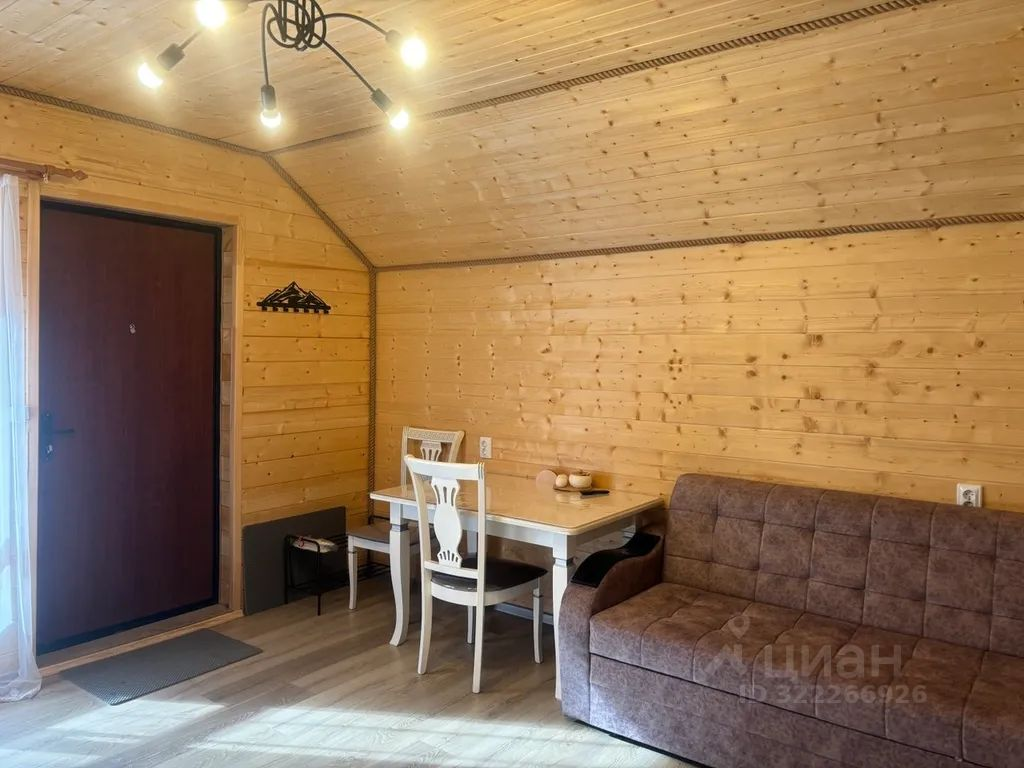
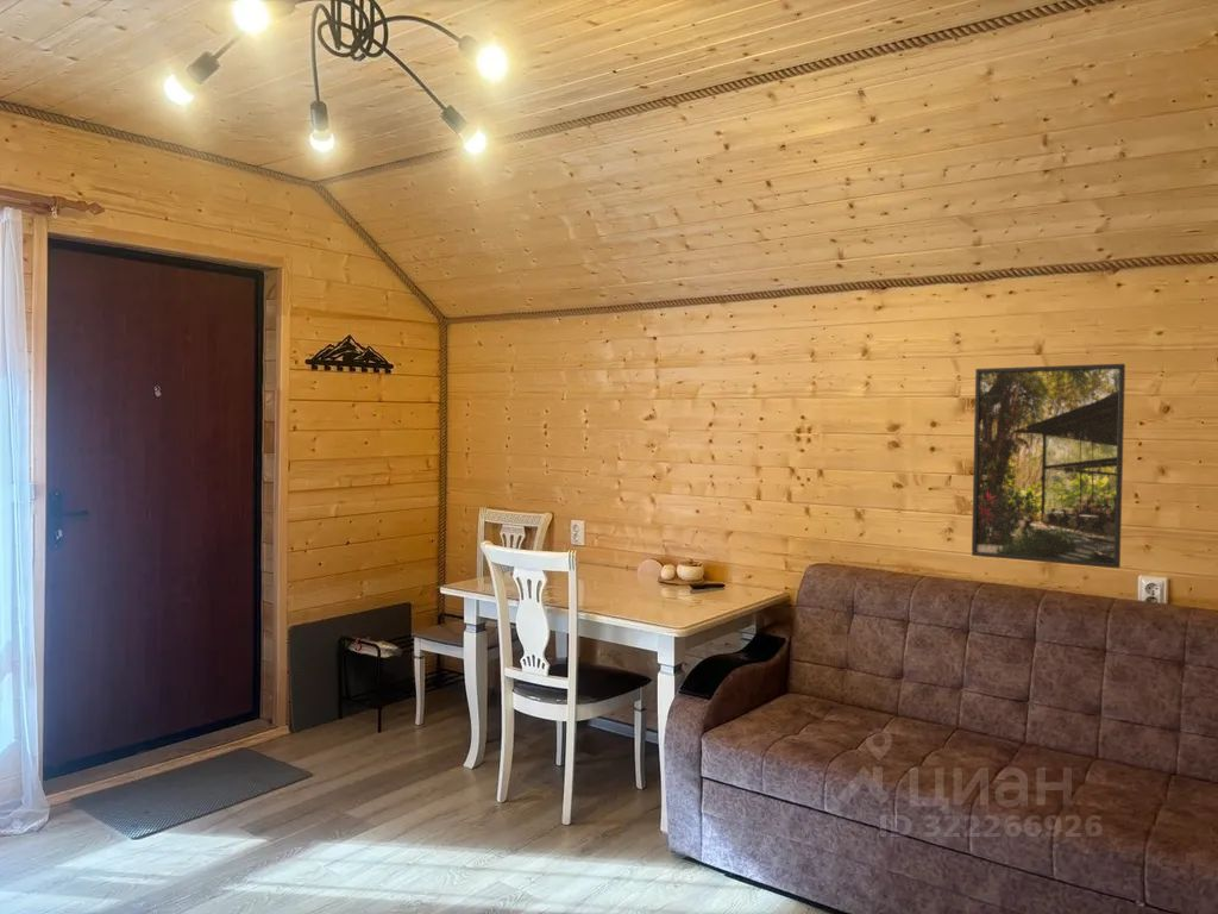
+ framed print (1044, 464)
